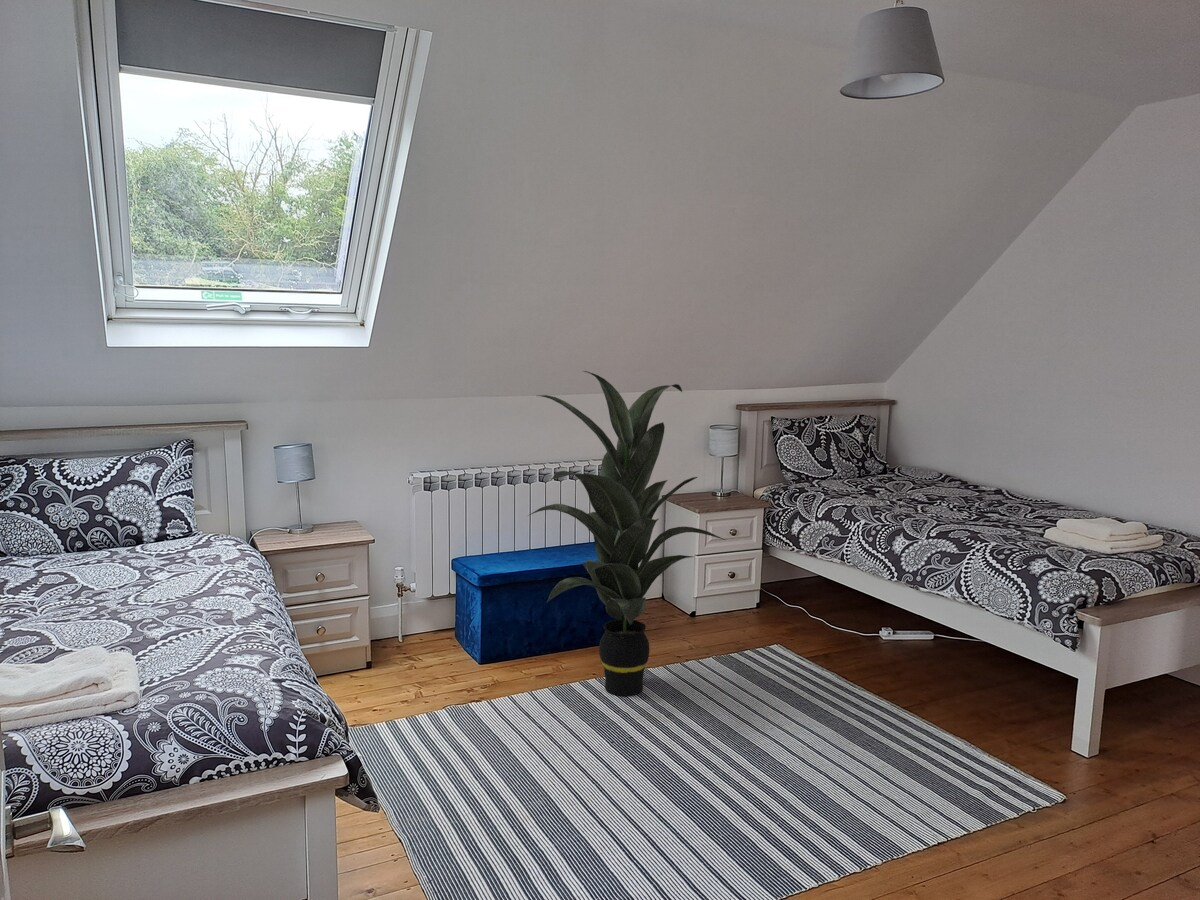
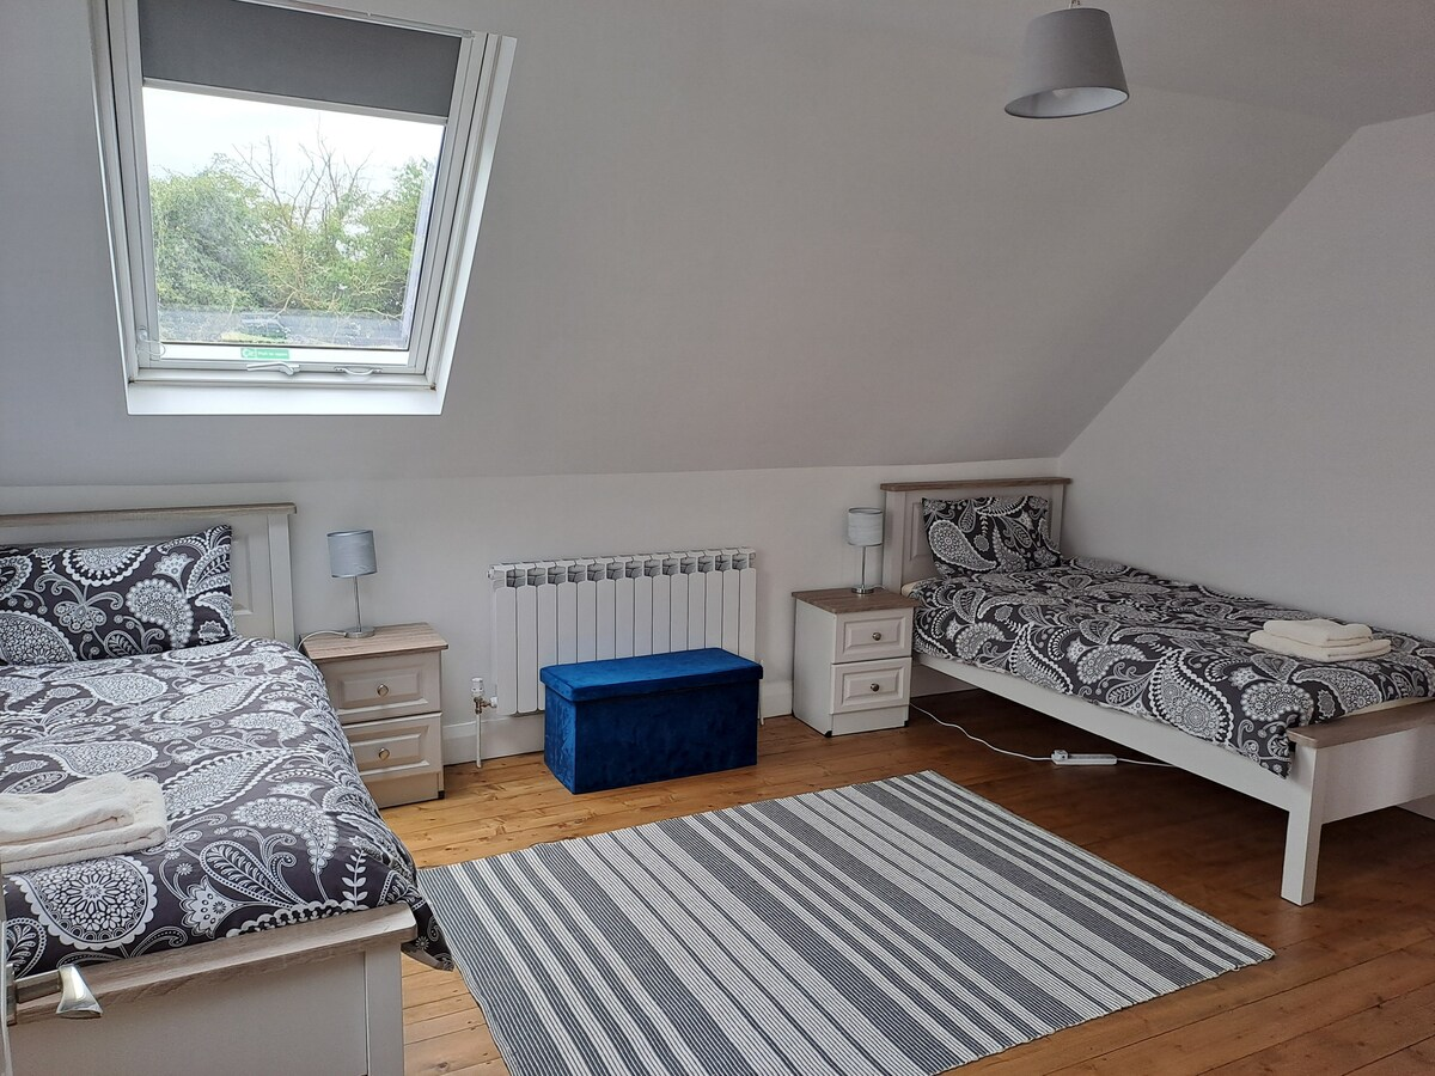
- indoor plant (611, 532)
